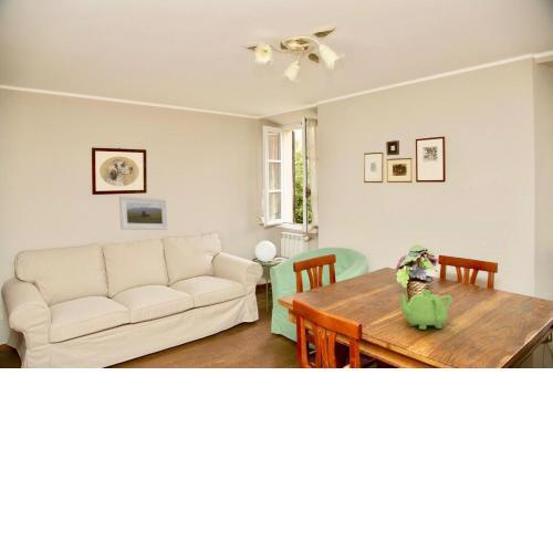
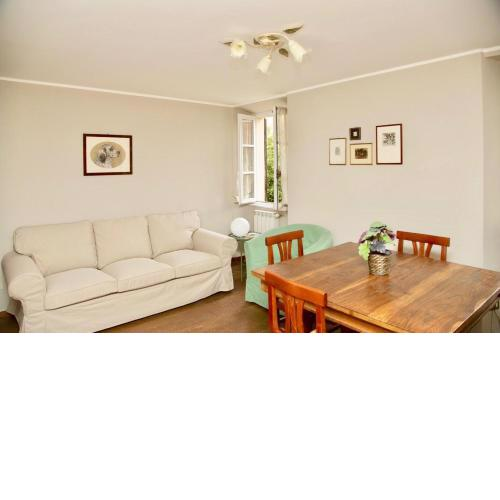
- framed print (144, 213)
- teapot (424, 307)
